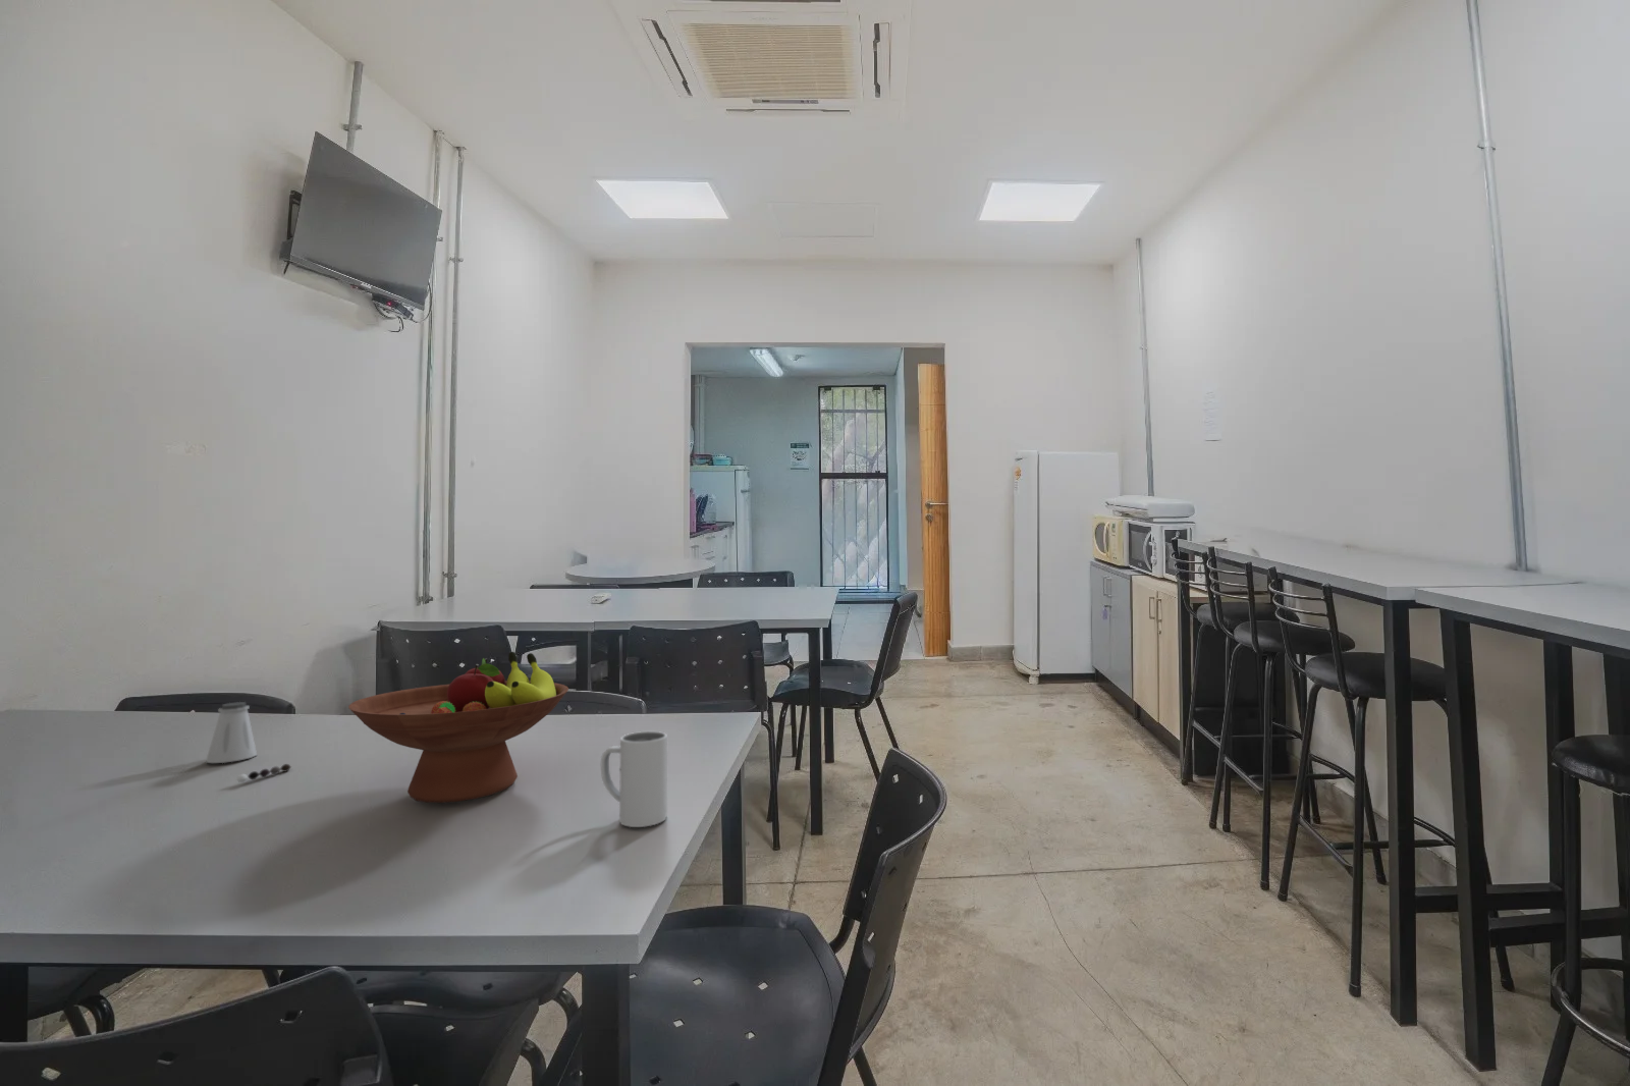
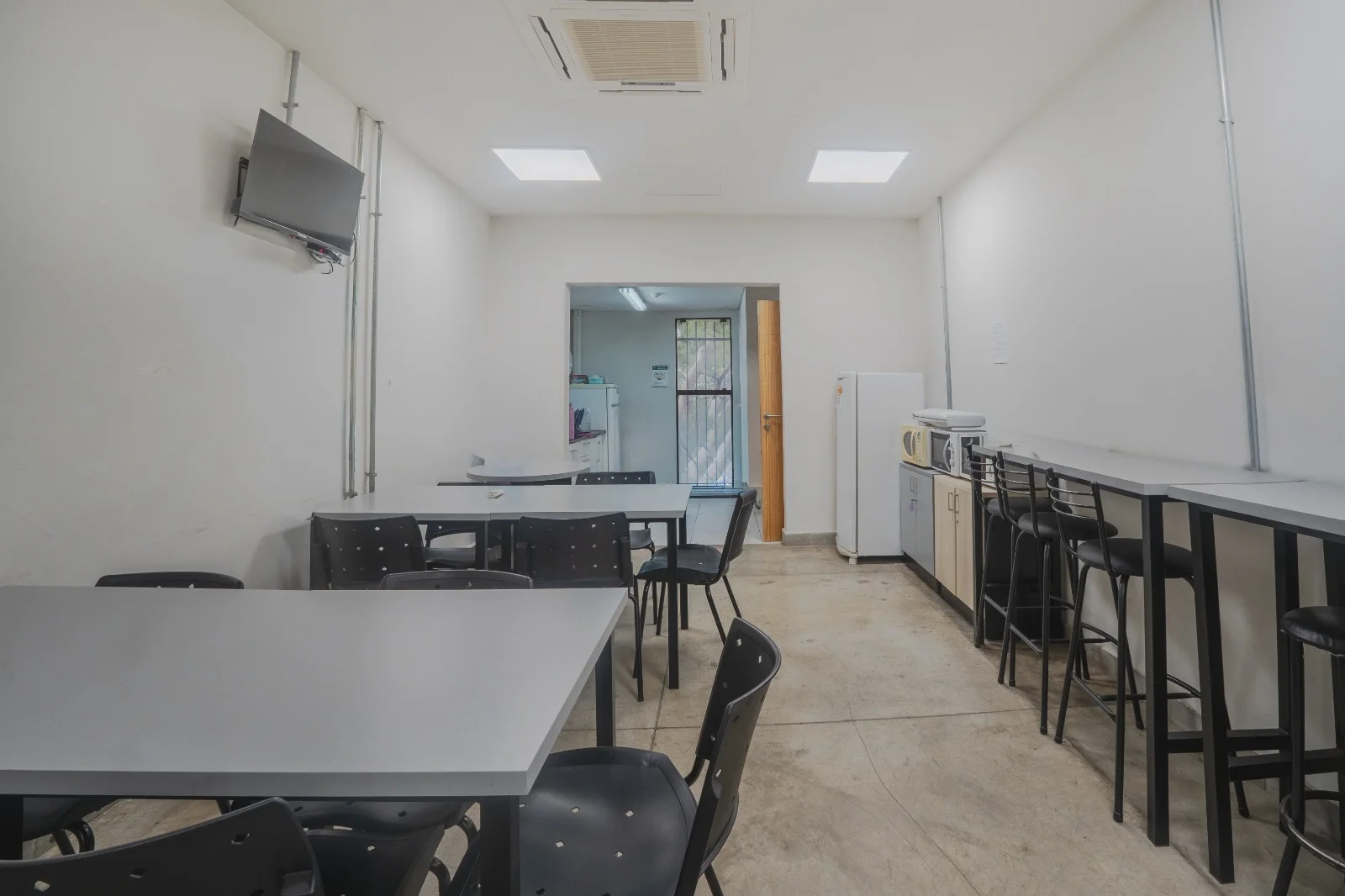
- saltshaker (233, 731)
- pepper shaker (264, 772)
- fruit bowl (464, 724)
- mug (633, 776)
